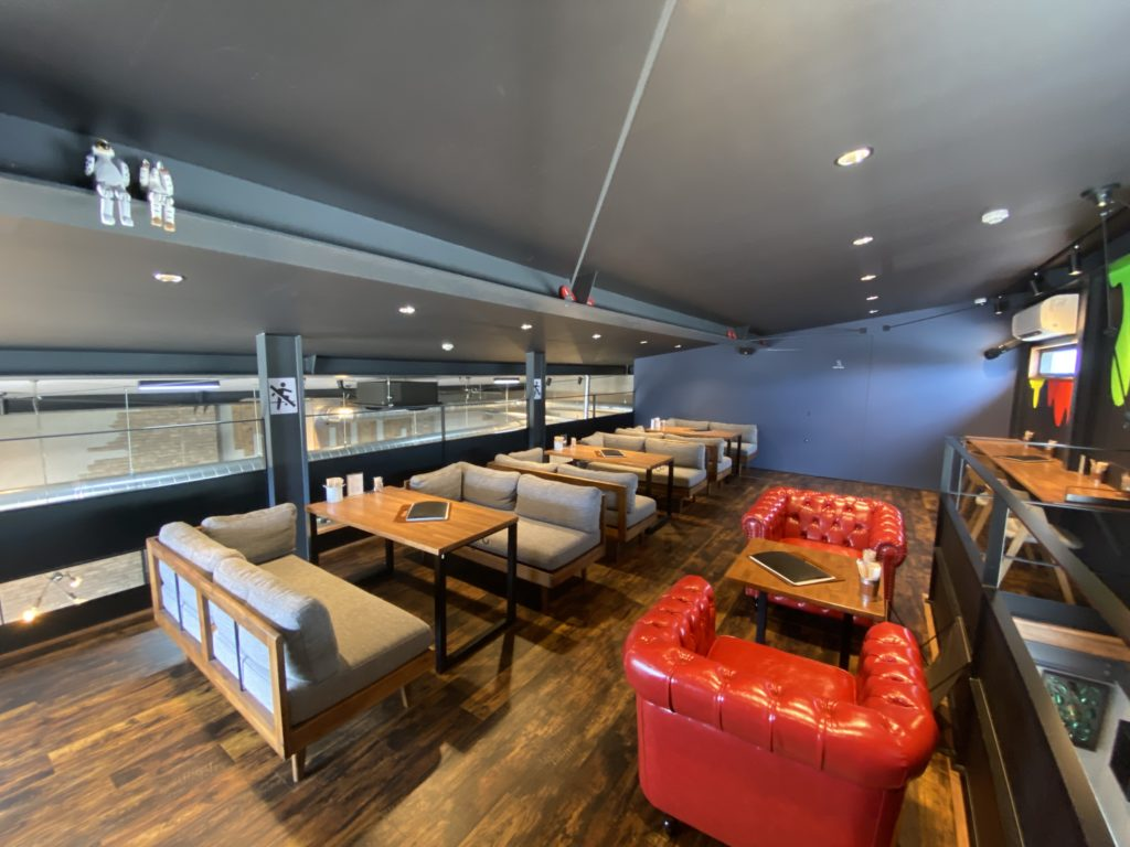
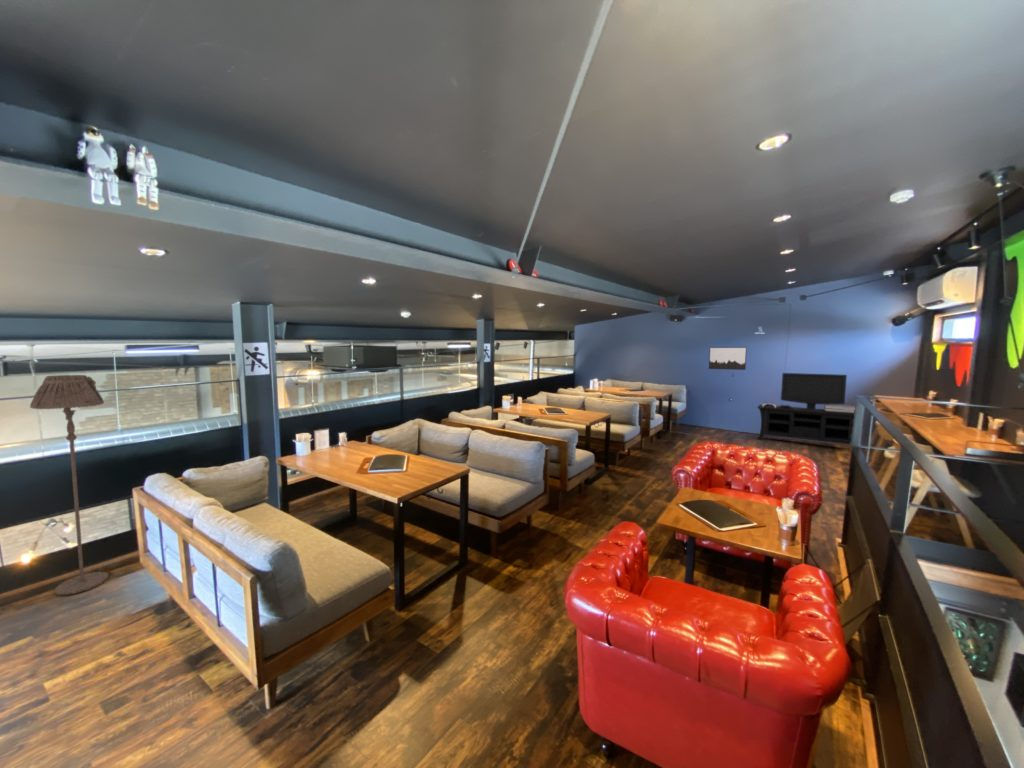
+ media console (807, 409)
+ wall art (727, 358)
+ floor lamp (74, 481)
